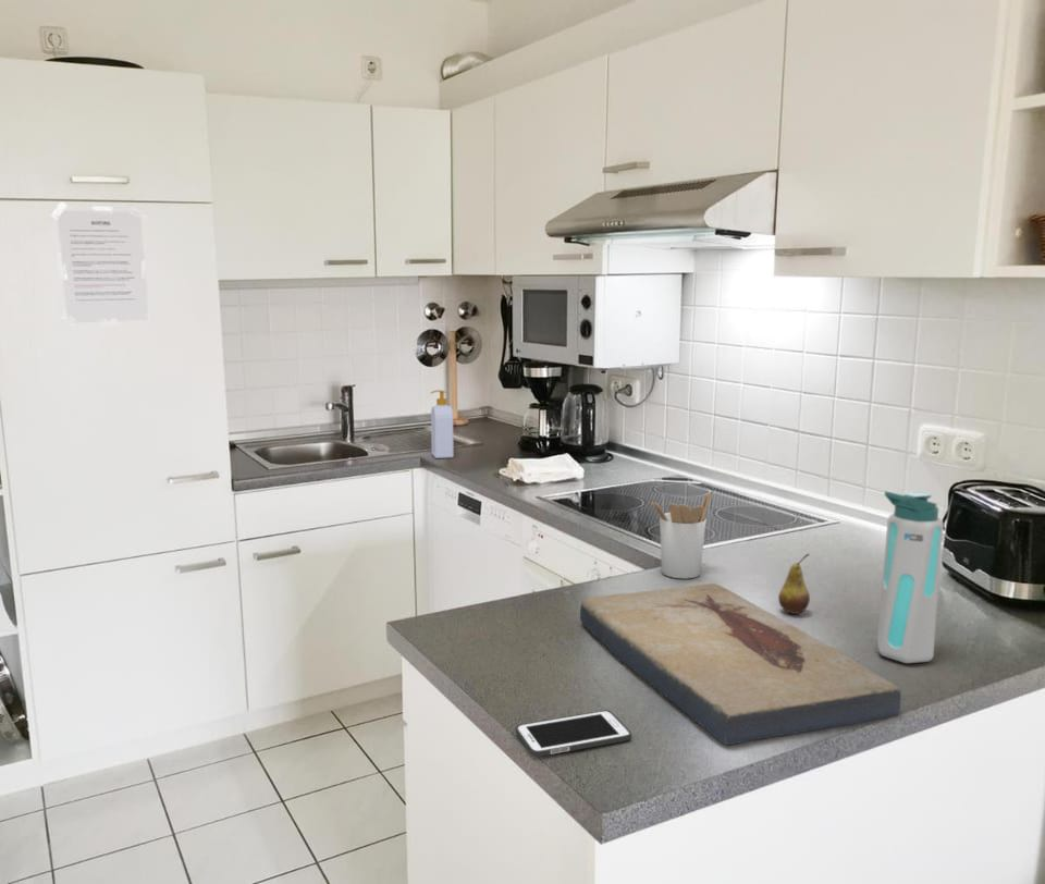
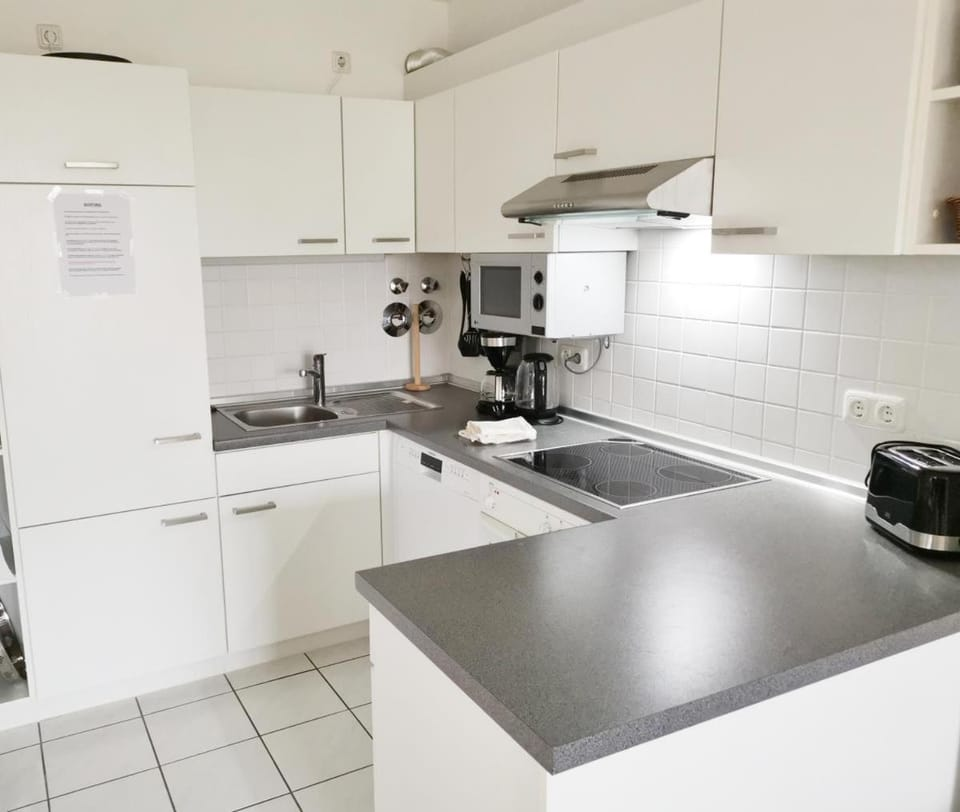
- water bottle (908, 575)
- utensil holder (683, 535)
- fruit (795, 580)
- soap bottle (441, 422)
- cell phone (573, 733)
- fish fossil (721, 649)
